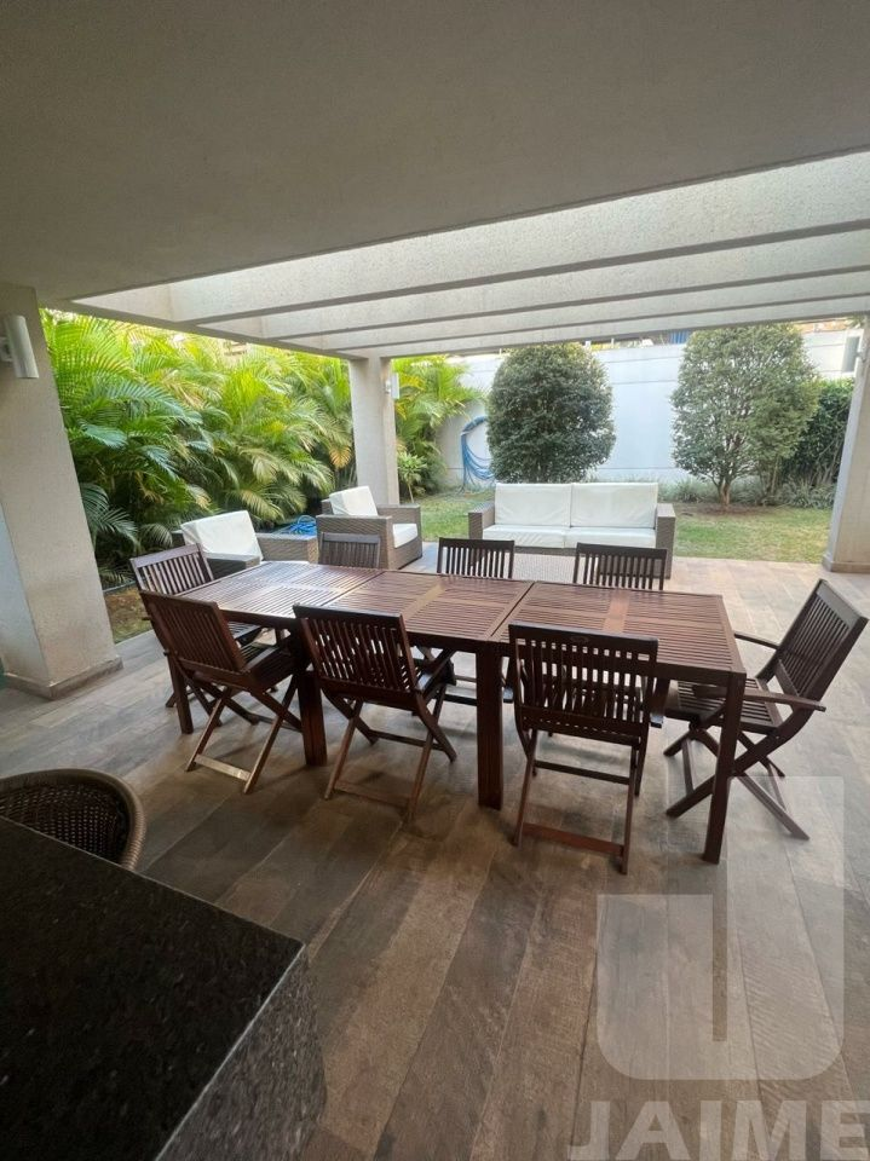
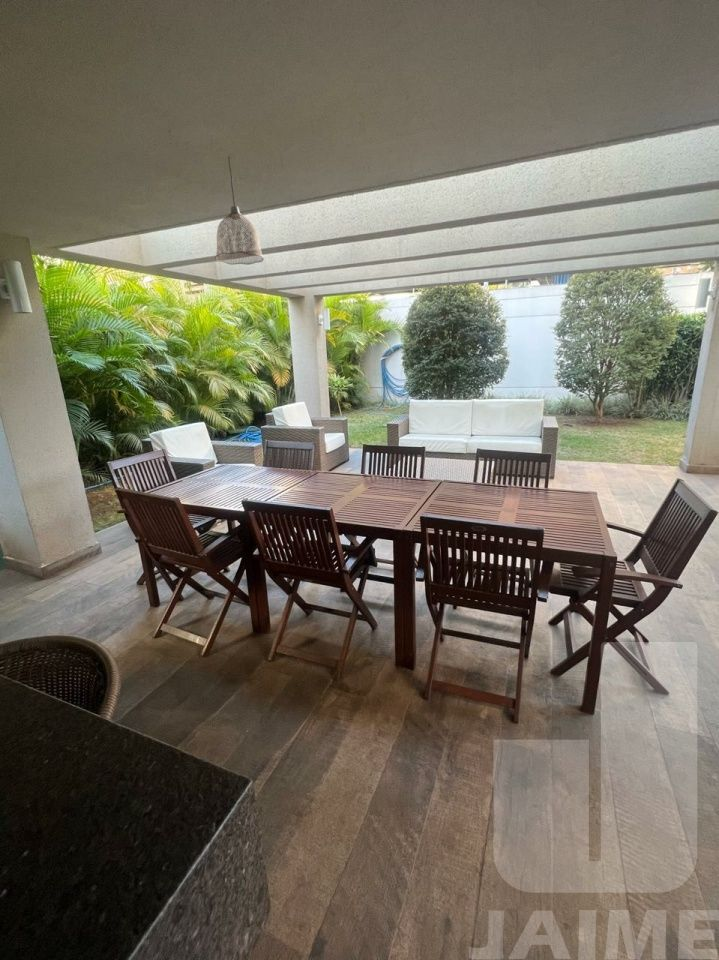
+ pendant lamp (234, 209)
